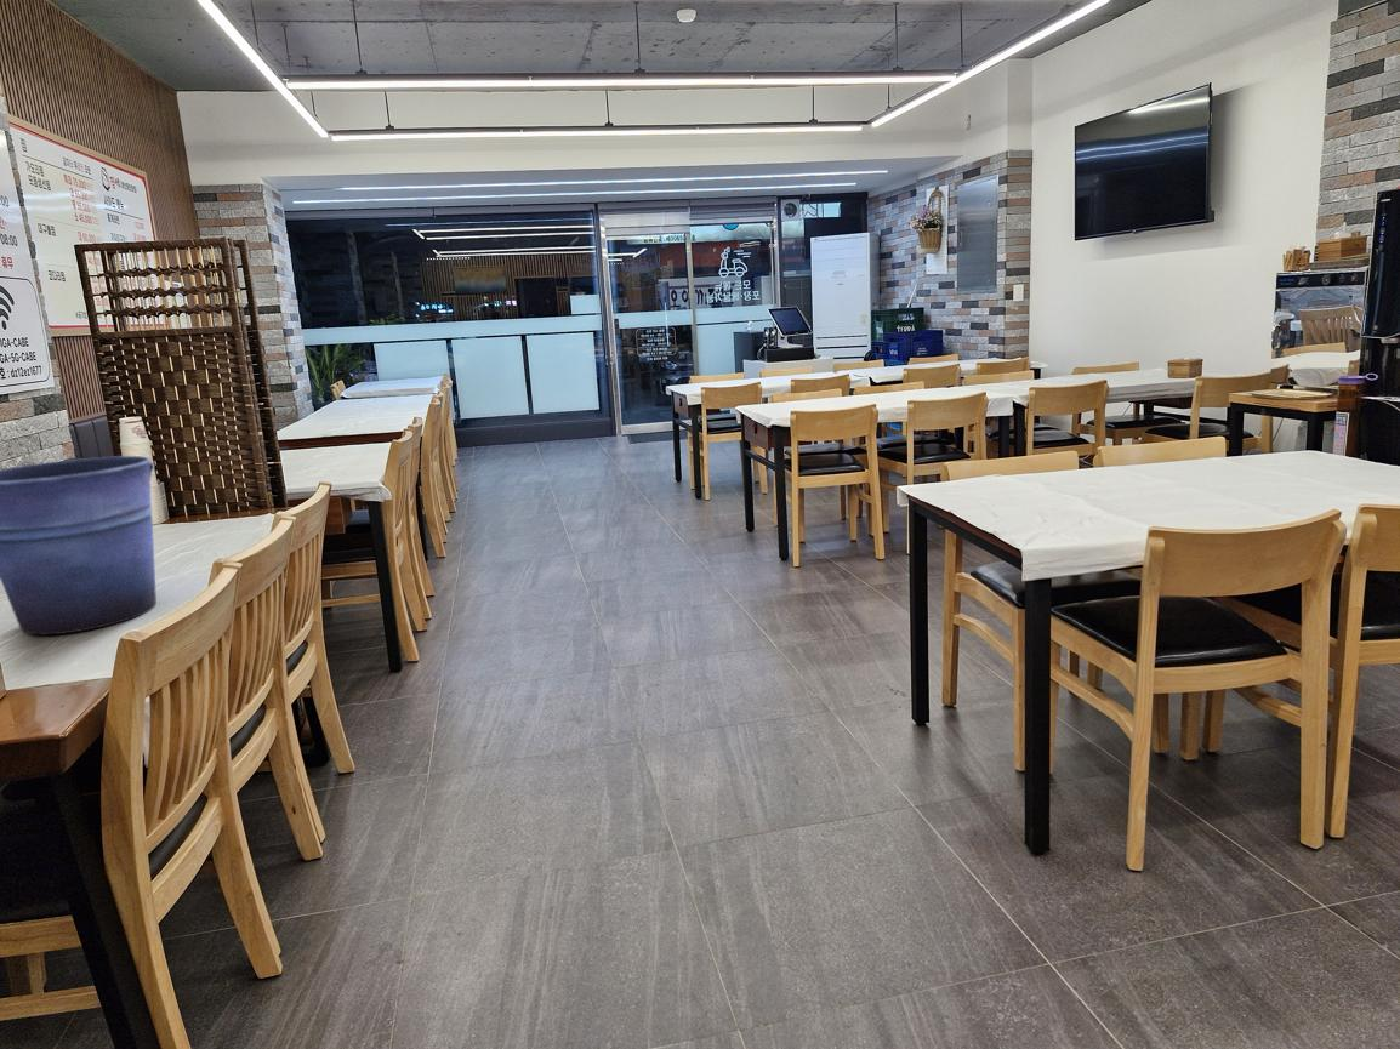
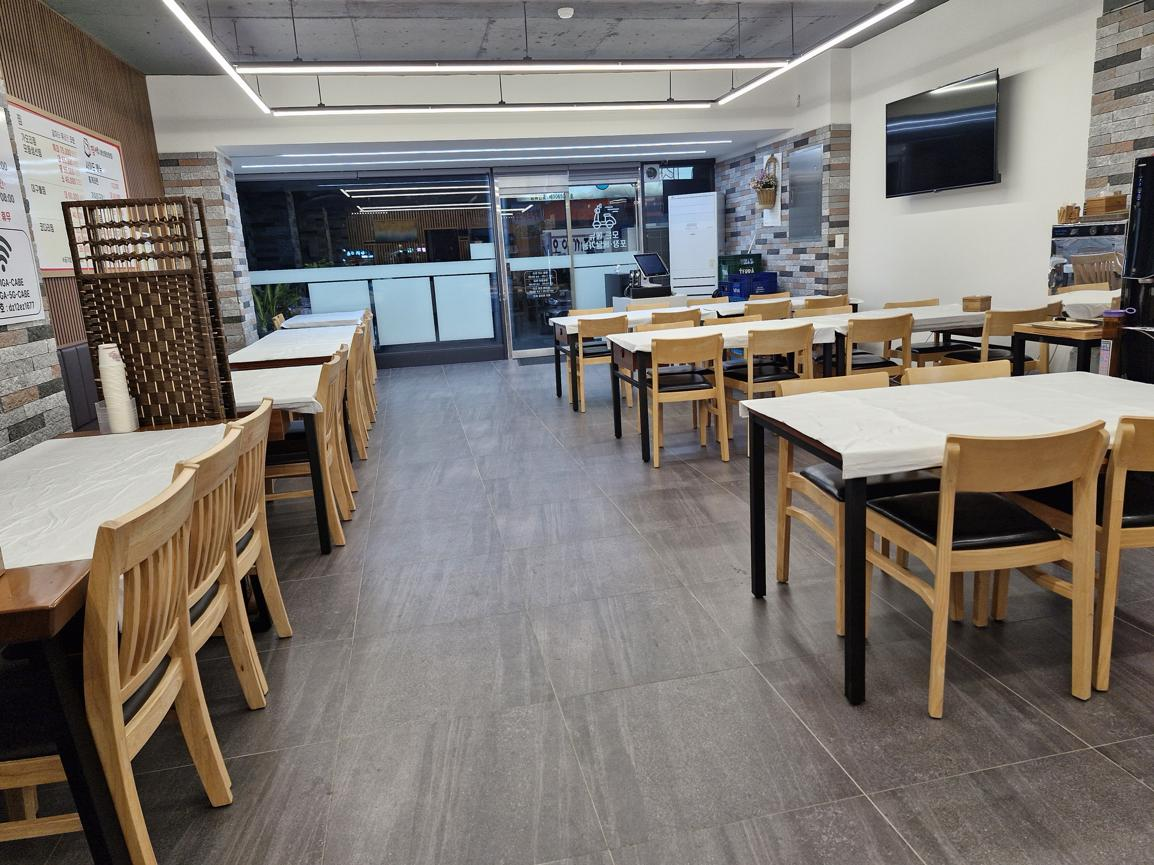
- bucket (74, 542)
